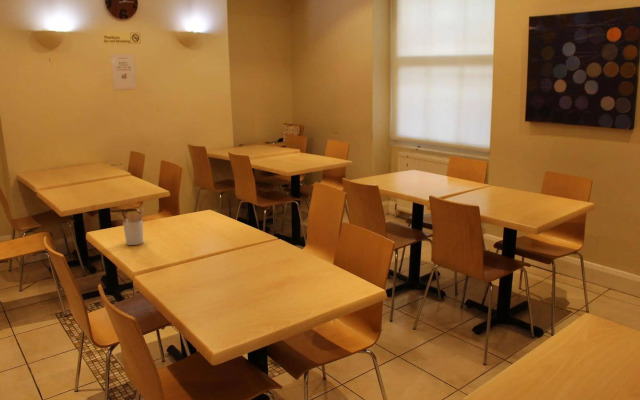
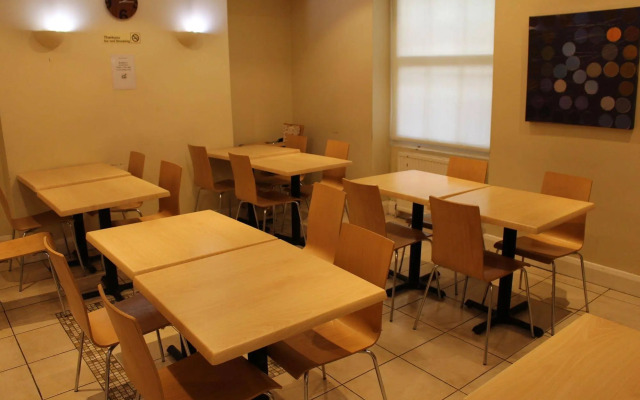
- utensil holder (134, 227)
